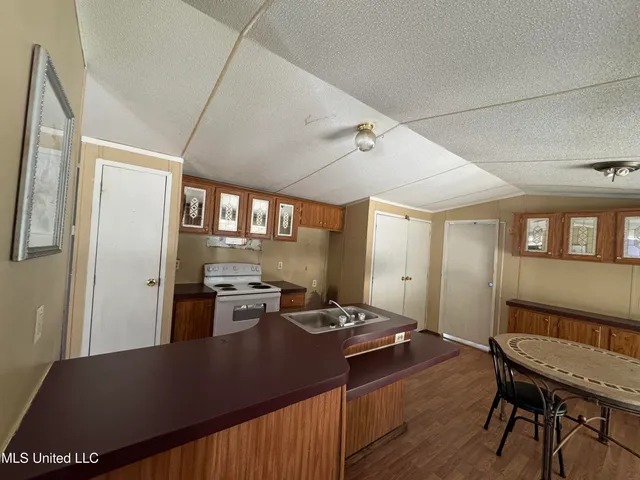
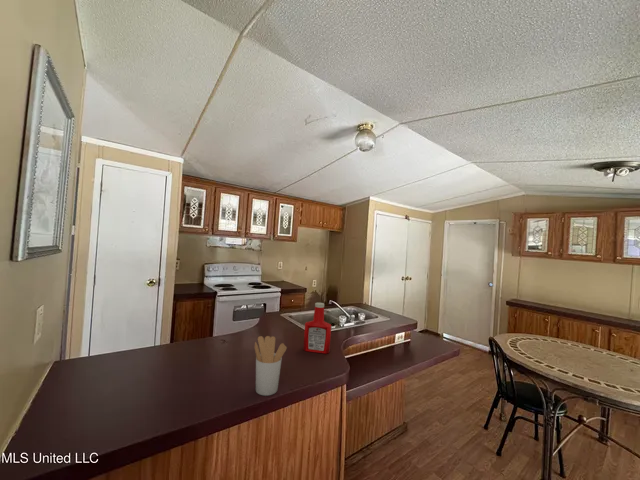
+ soap bottle (318, 326)
+ utensil holder (267, 362)
